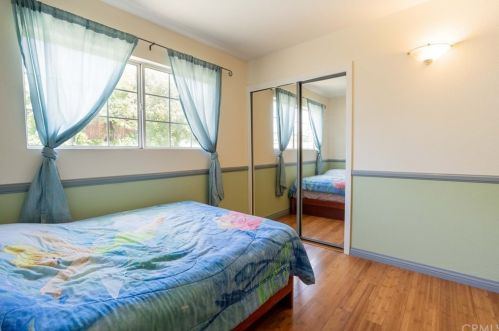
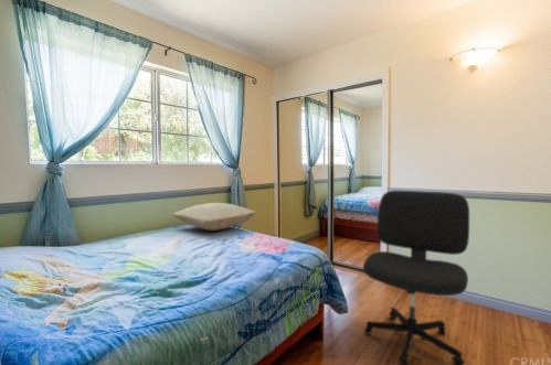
+ office chair (410, 266)
+ pillow (214, 216)
